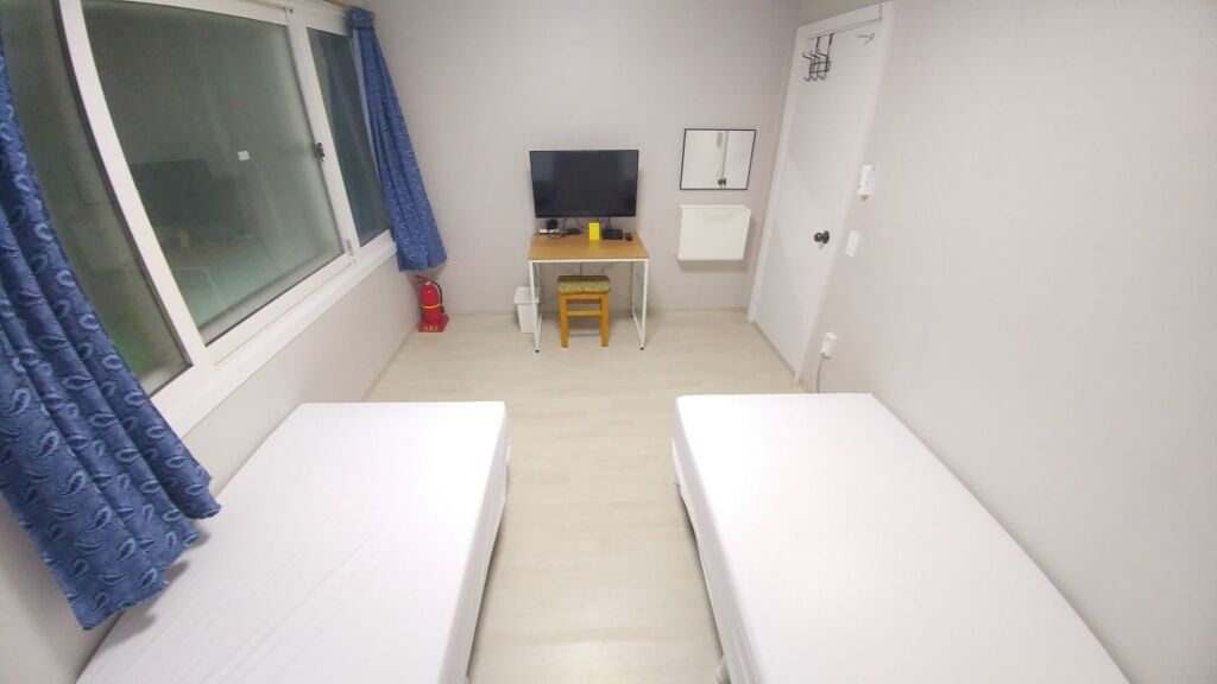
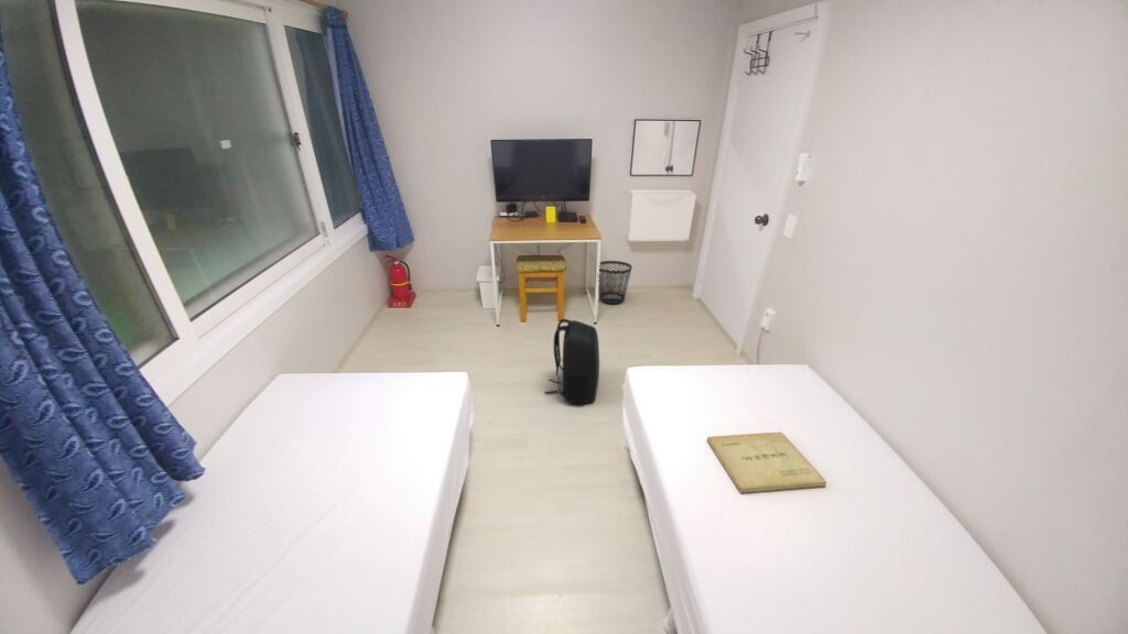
+ backpack (573, 356)
+ wastebasket (612, 283)
+ book (762, 459)
